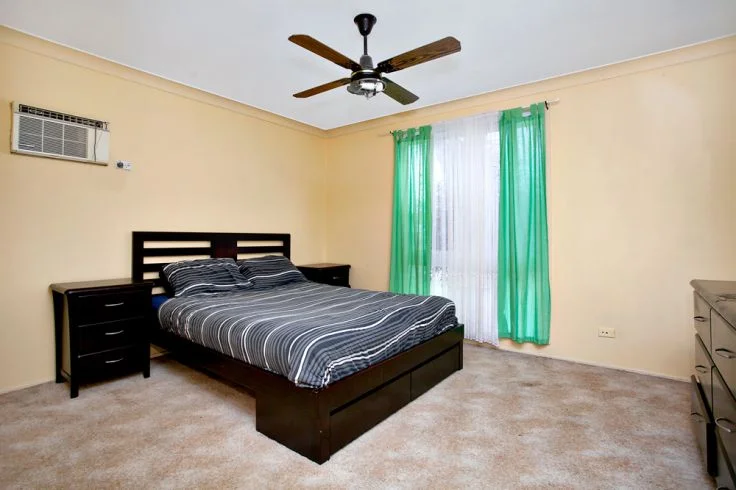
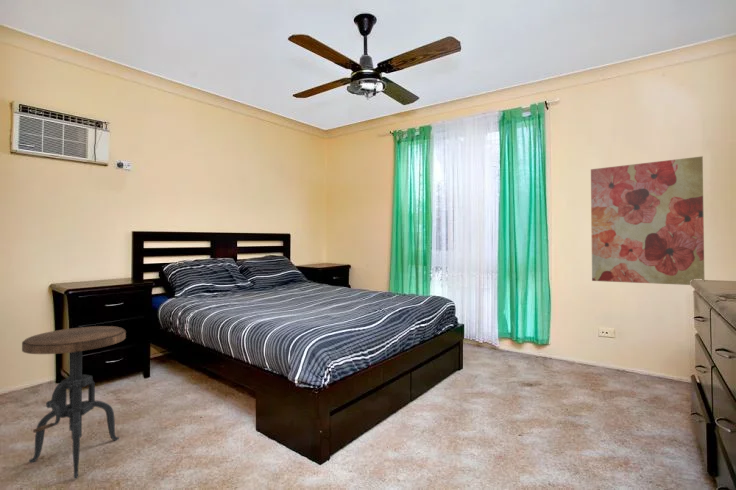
+ side table (77, 395)
+ wall art (643, 223)
